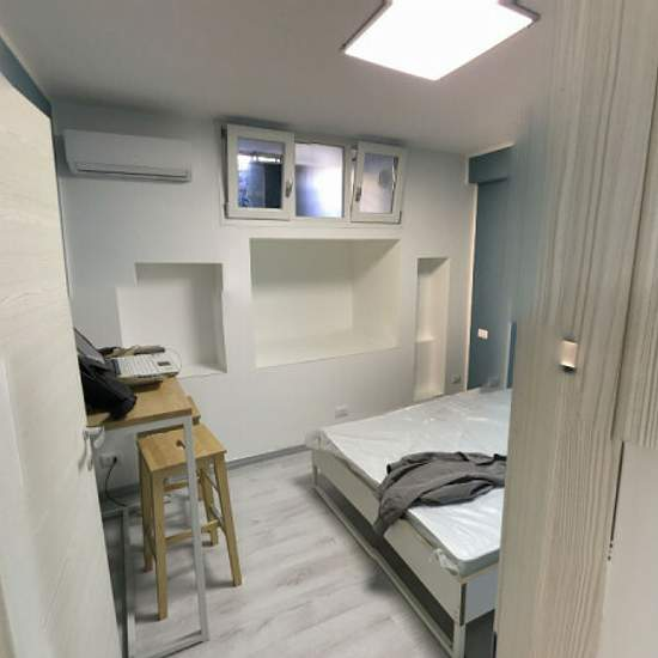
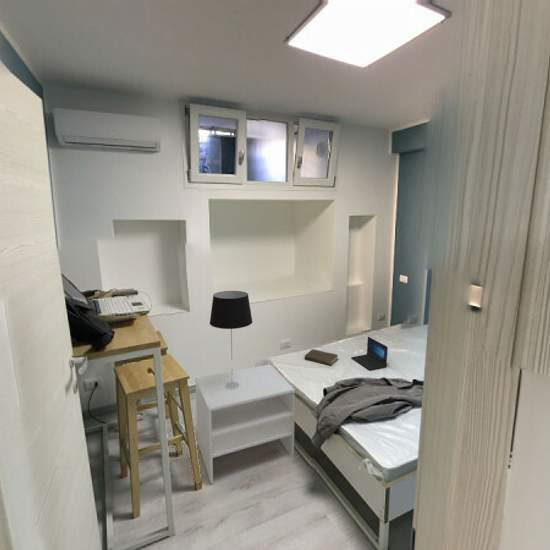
+ laptop (369, 352)
+ nightstand (243, 415)
+ table lamp (231, 340)
+ book (320, 358)
